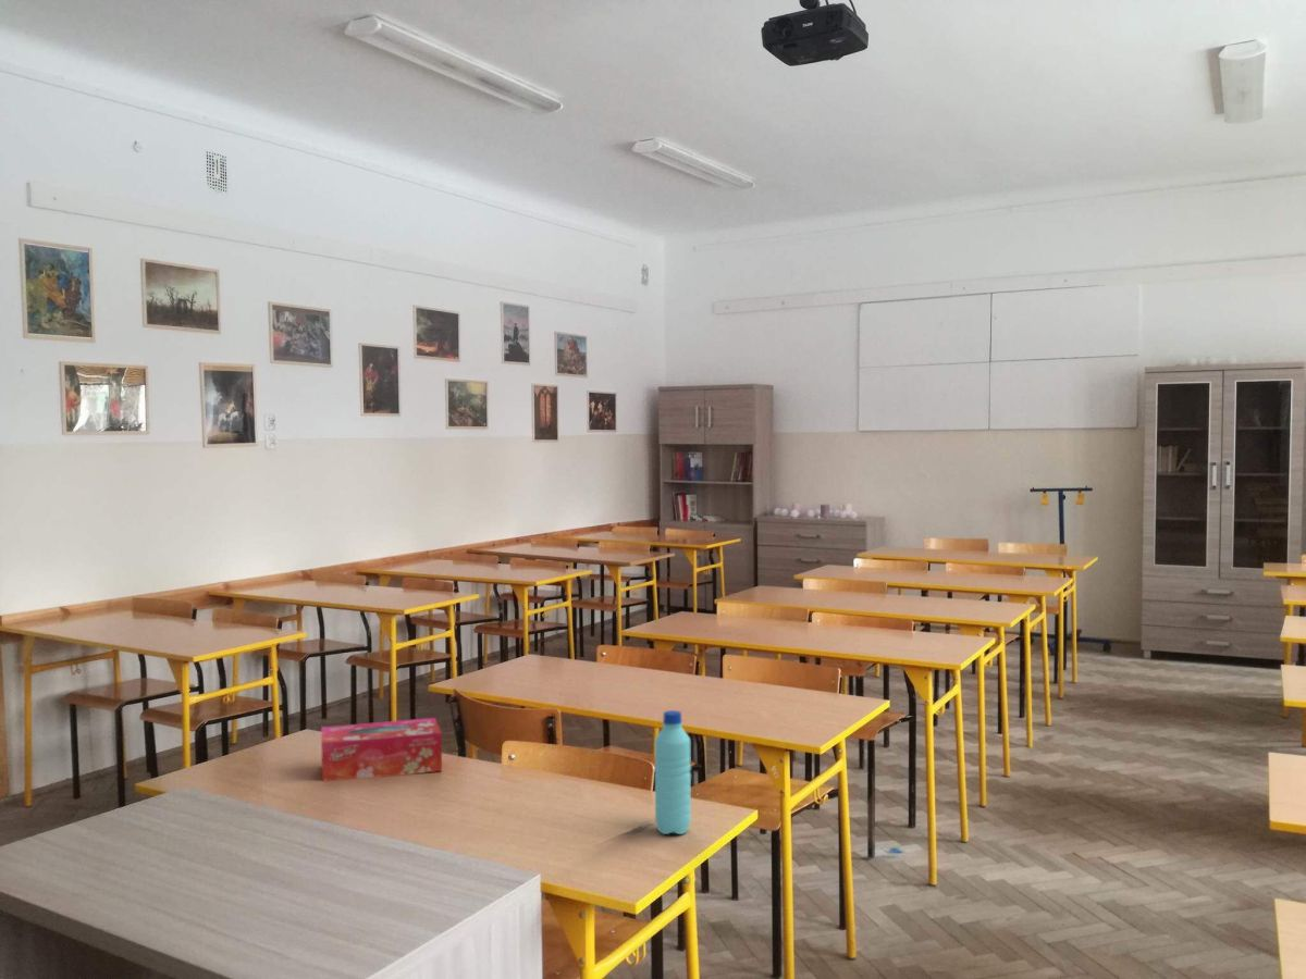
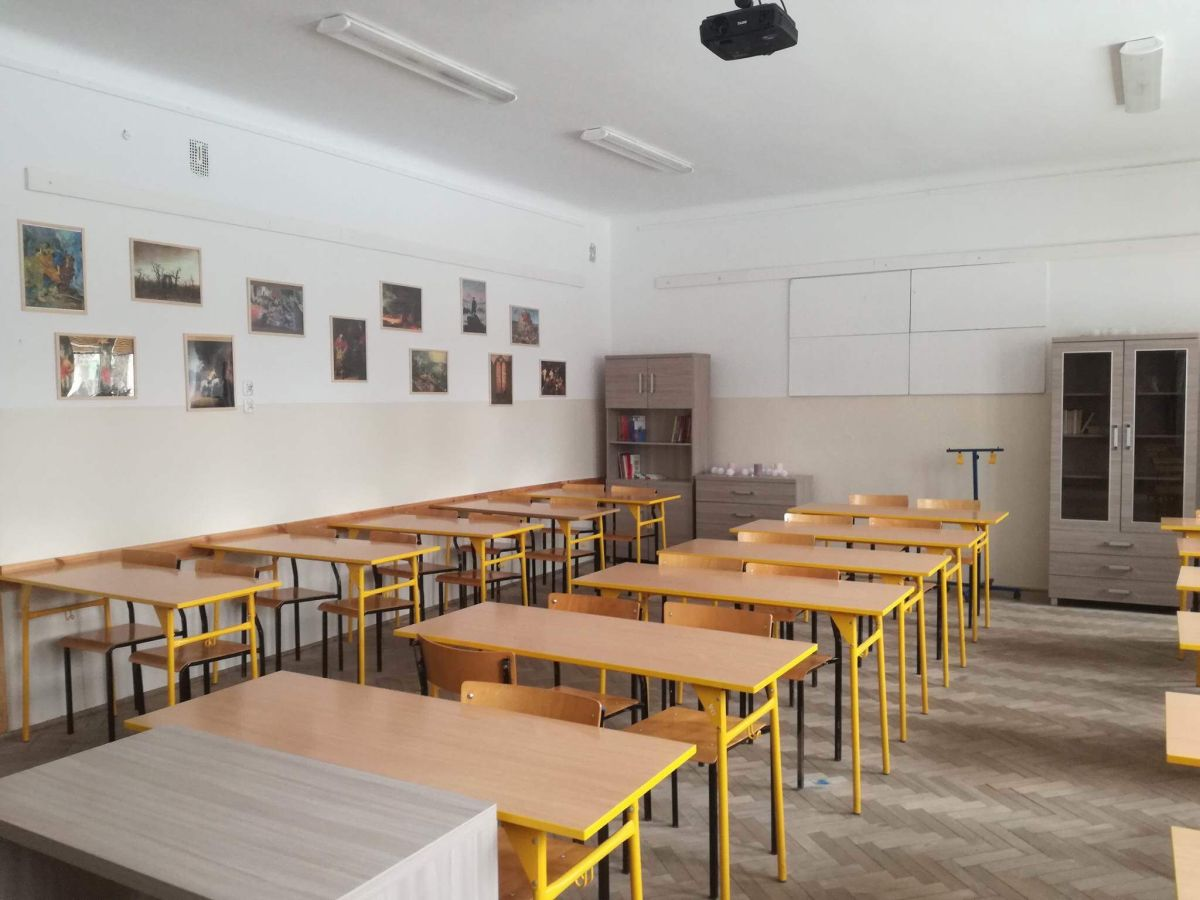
- water bottle (673, 771)
- tissue box (381, 748)
